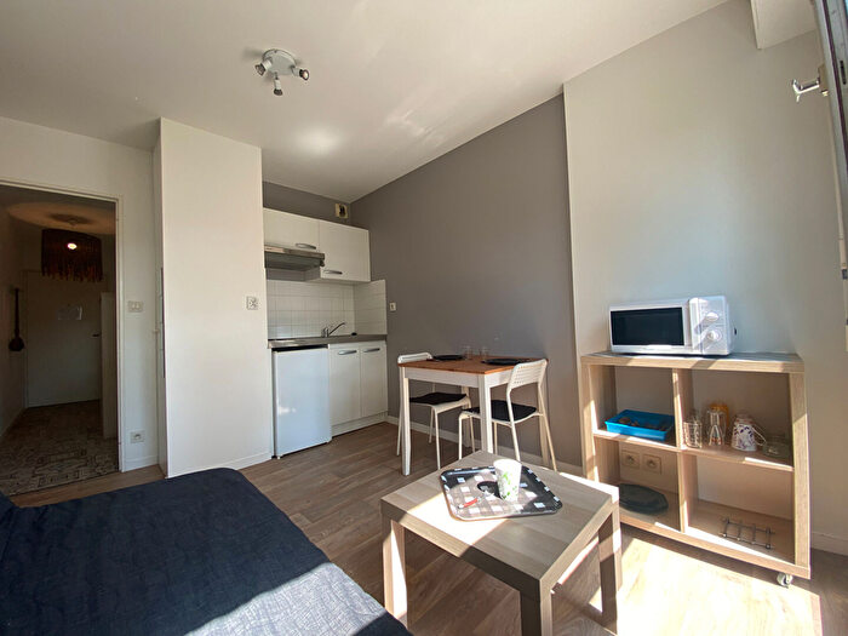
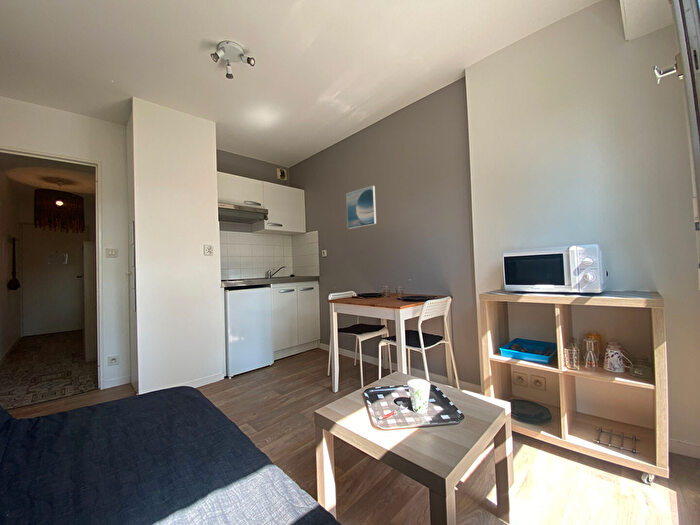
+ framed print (360, 208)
